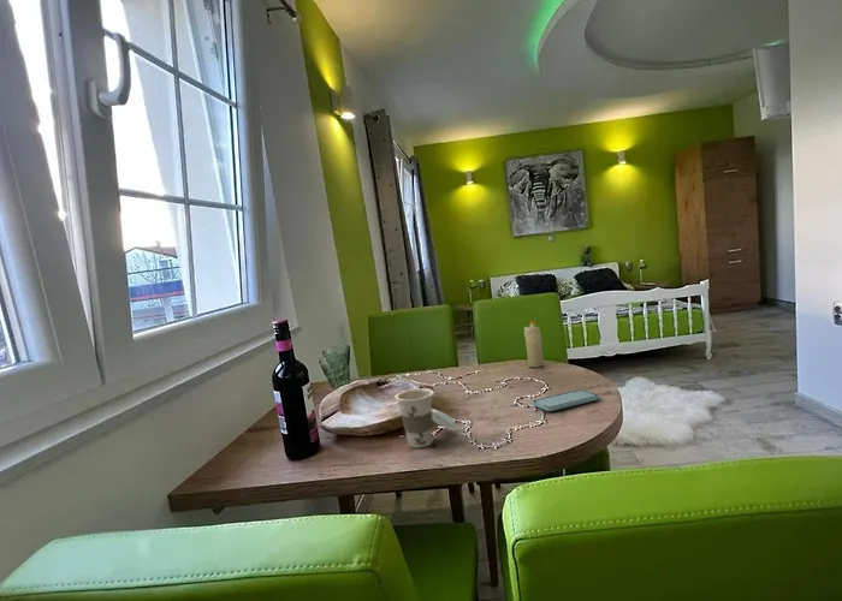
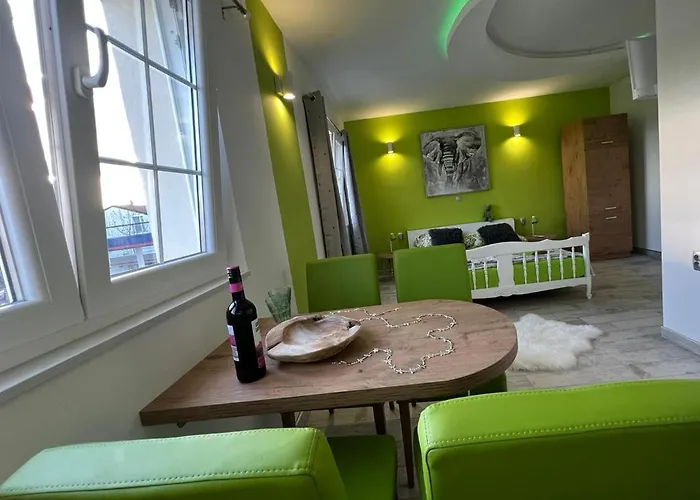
- candle (533, 341)
- smartphone (565, 399)
- cup (426, 415)
